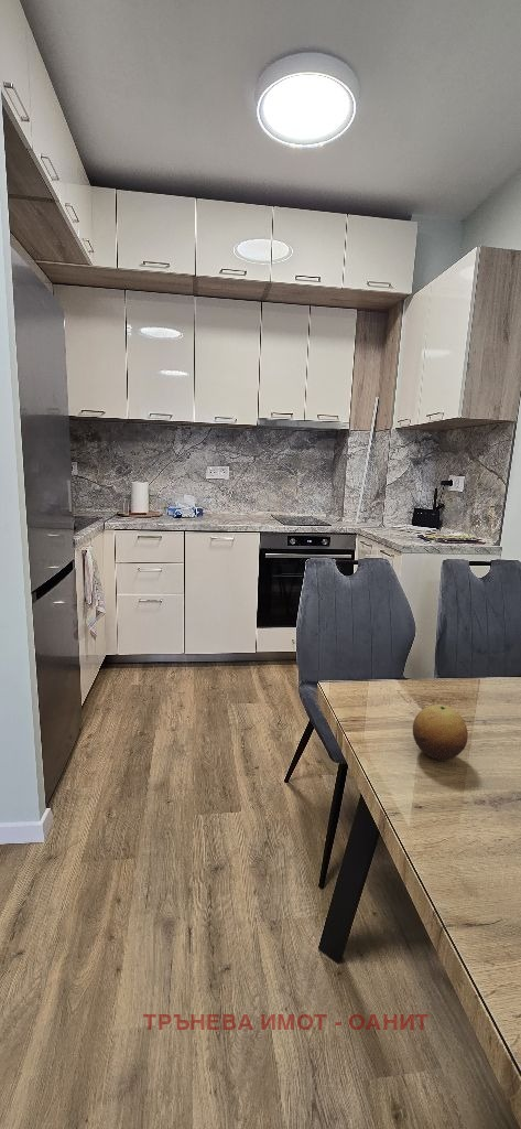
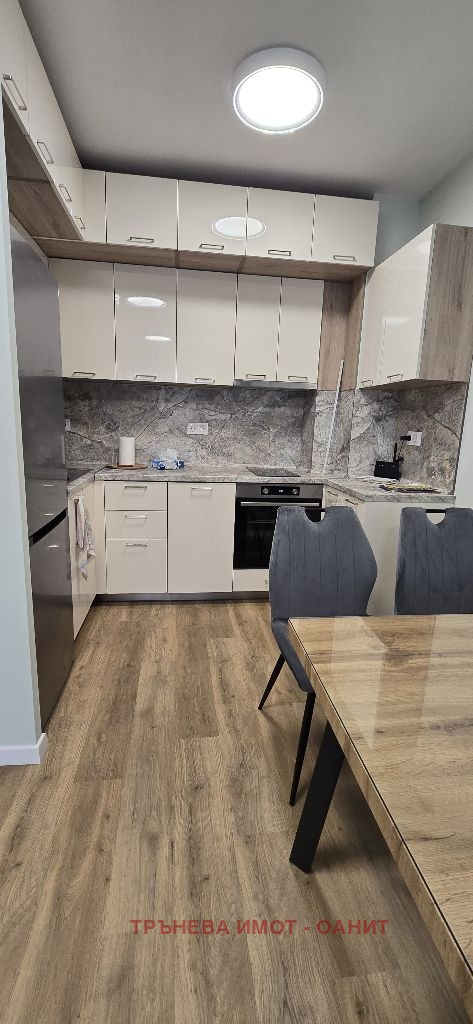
- fruit (439, 731)
